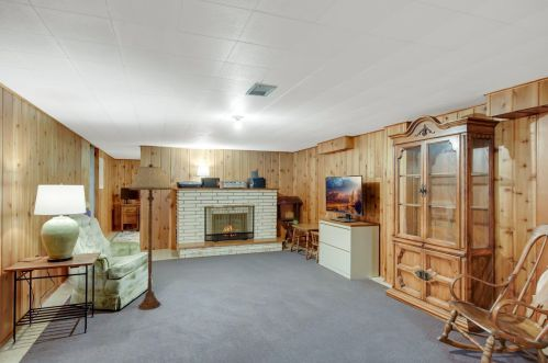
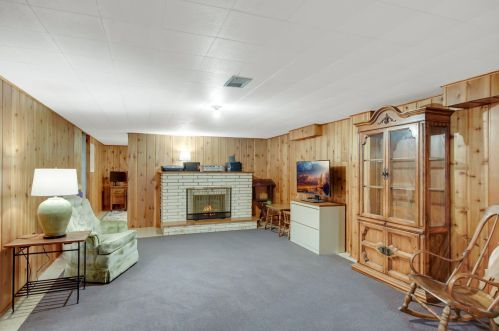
- floor lamp (150, 235)
